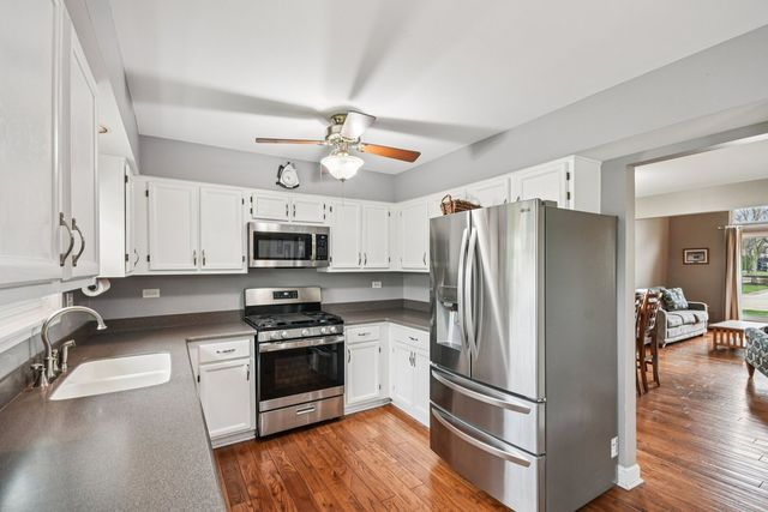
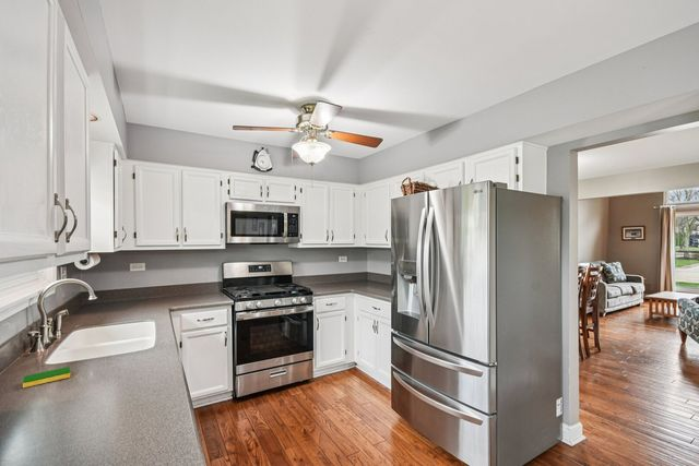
+ dish sponge (47, 377)
